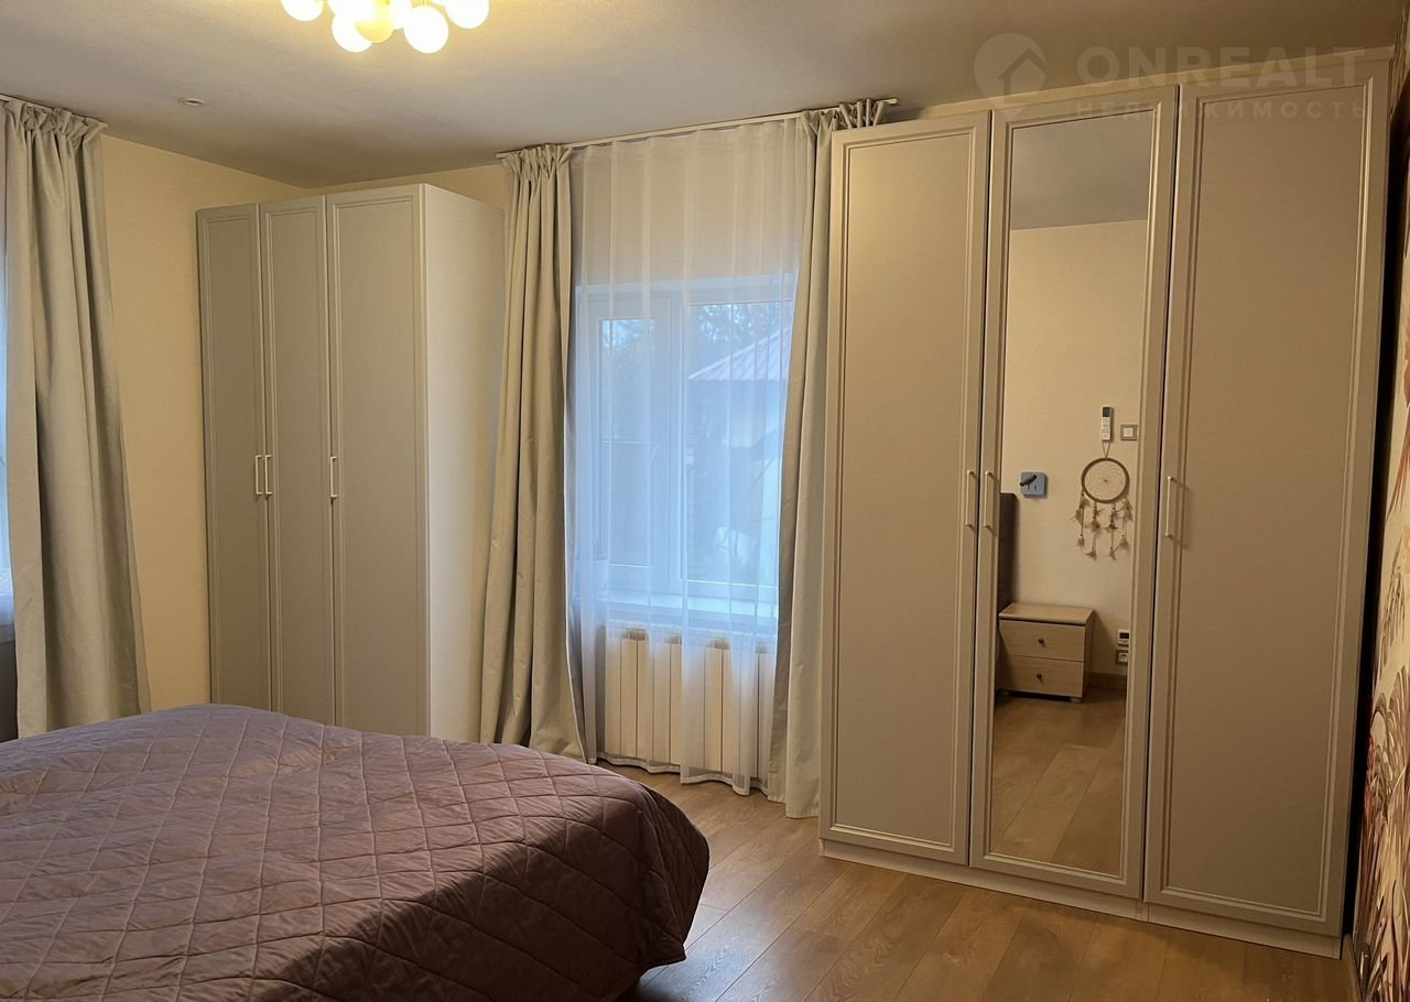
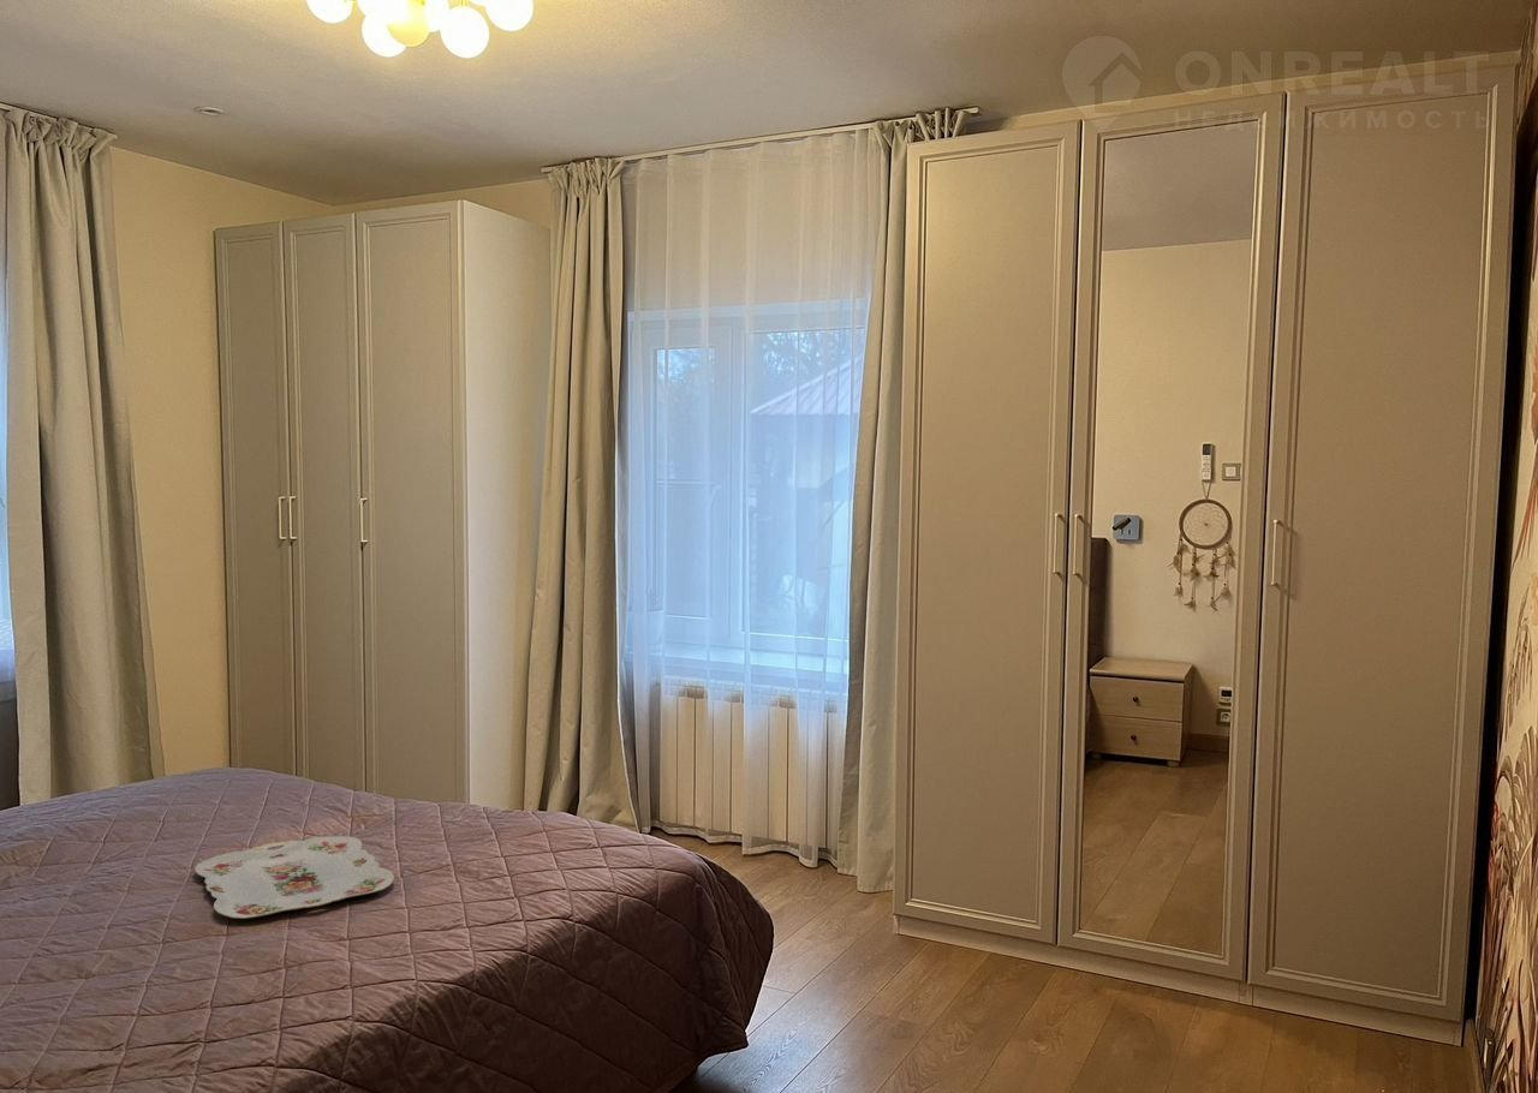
+ serving tray (293, 874)
